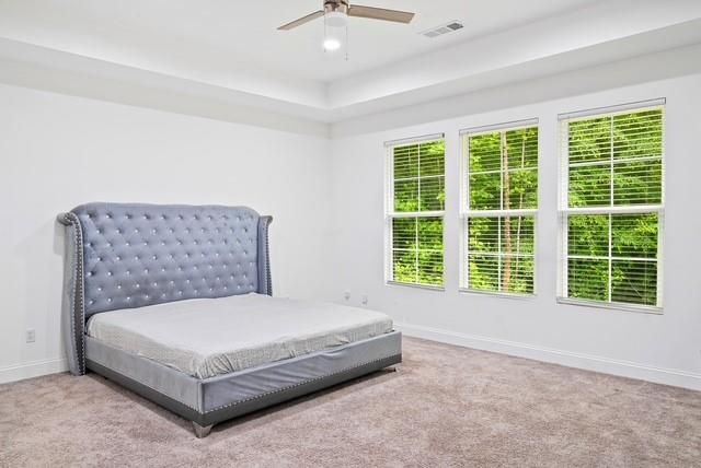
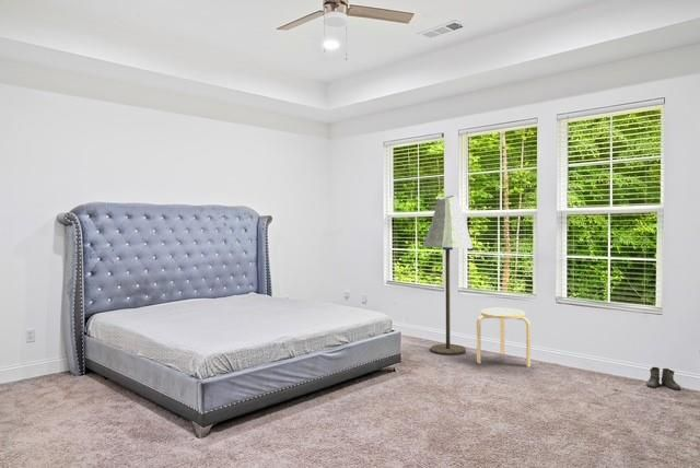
+ stool (503, 337)
+ boots (662, 377)
+ floor lamp (447, 273)
